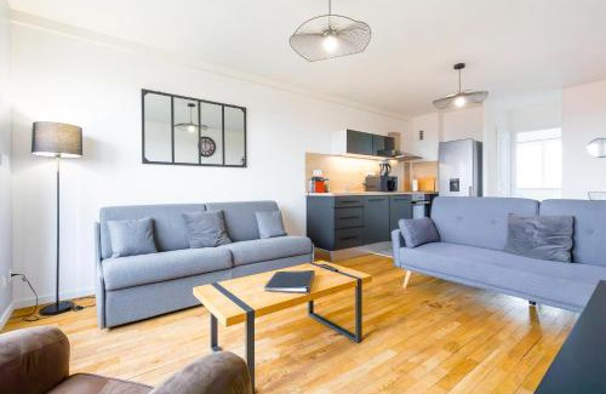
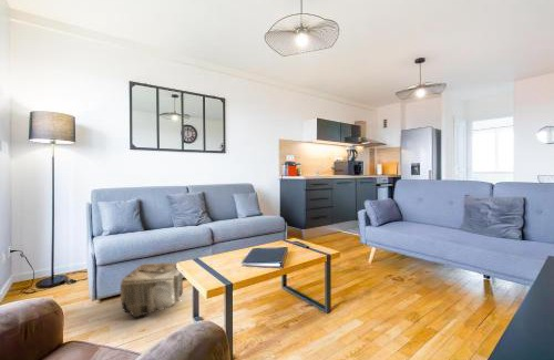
+ pouf (153, 288)
